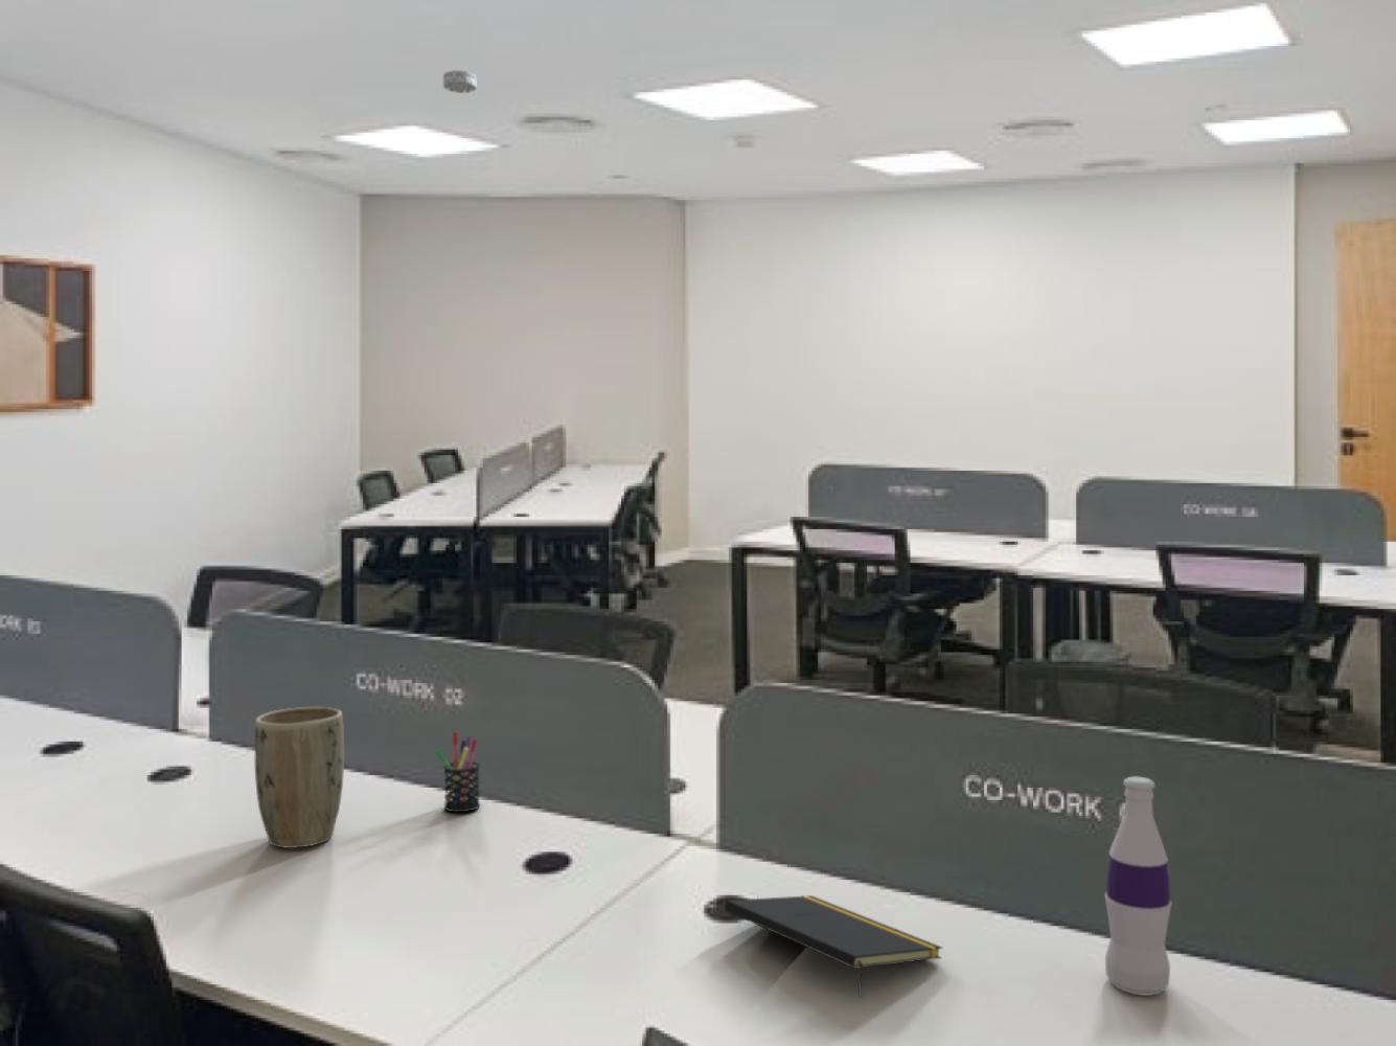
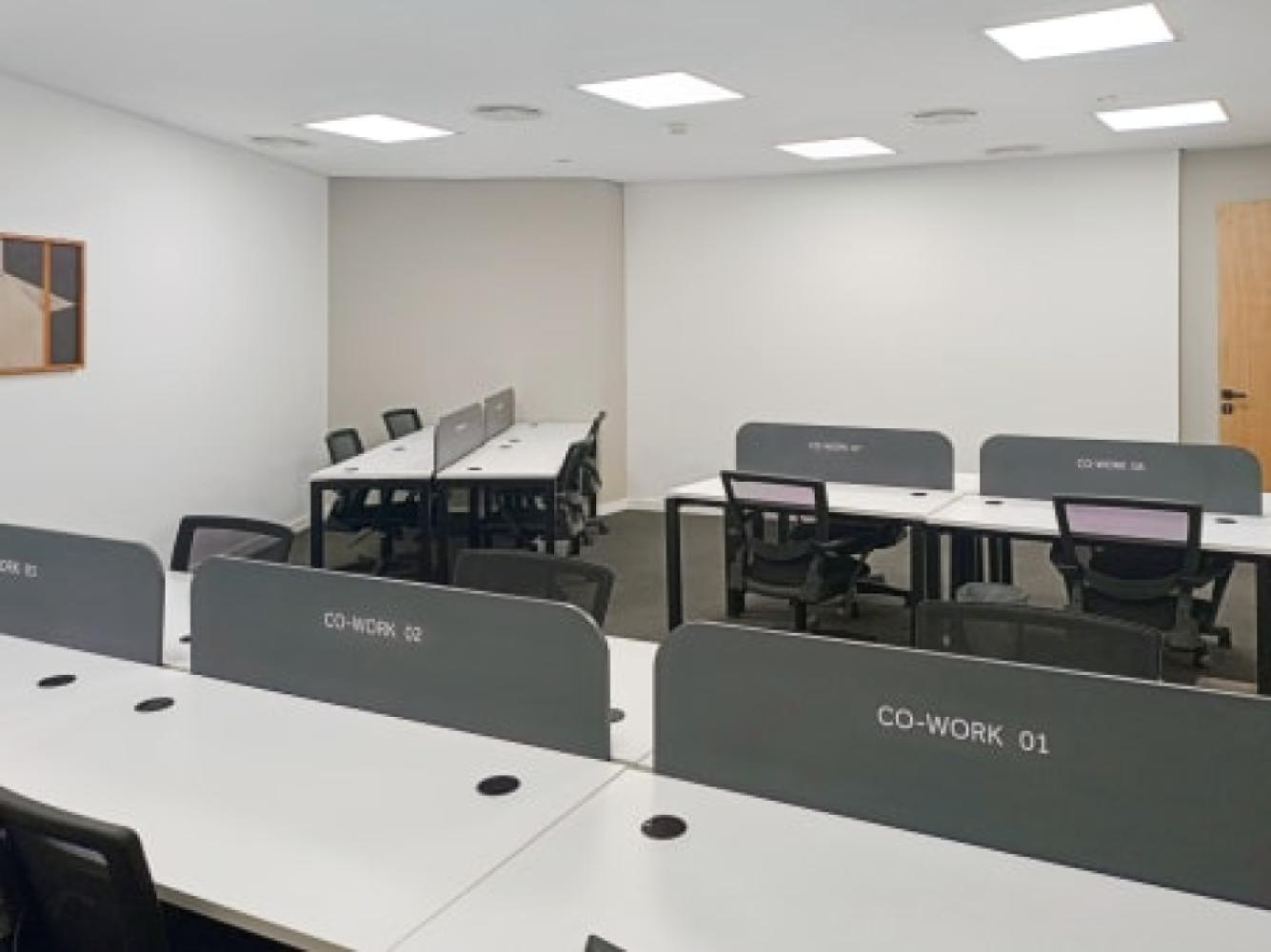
- pen holder (457, 771)
- plant pot (300, 776)
- bottle (1138, 882)
- smoke detector (459, 80)
- notepad (830, 927)
